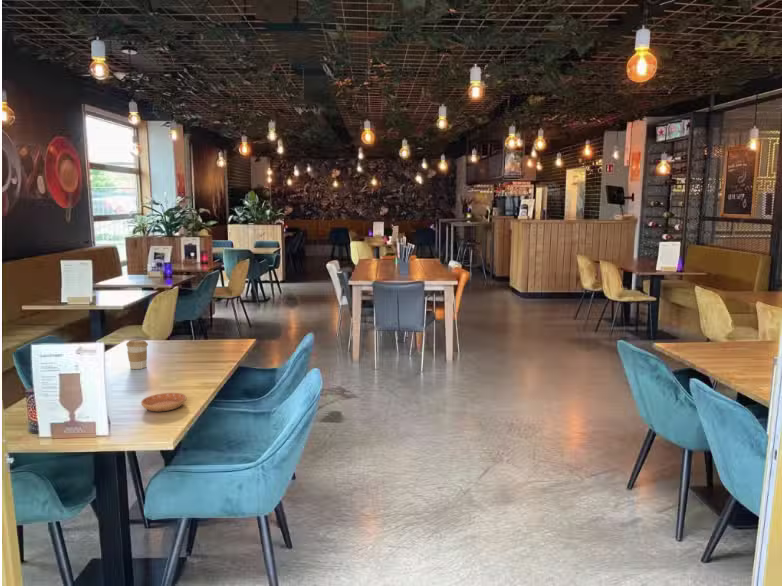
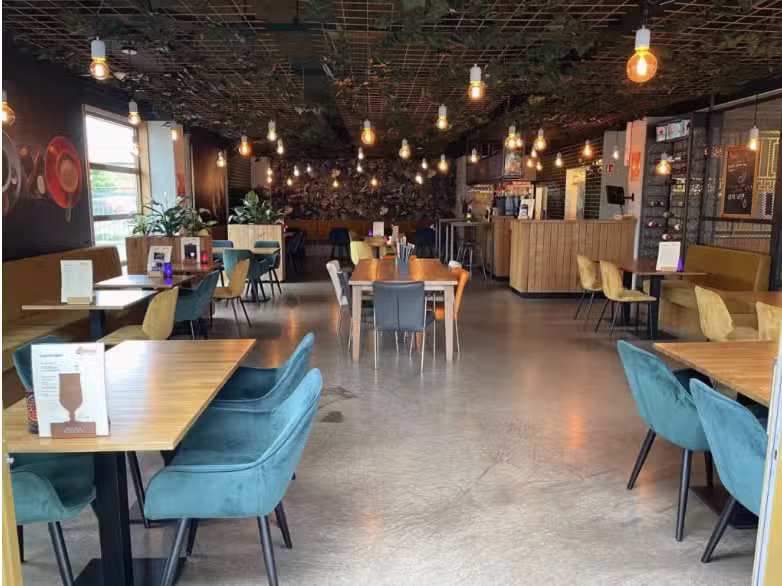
- saucer (164, 402)
- coffee cup (137, 353)
